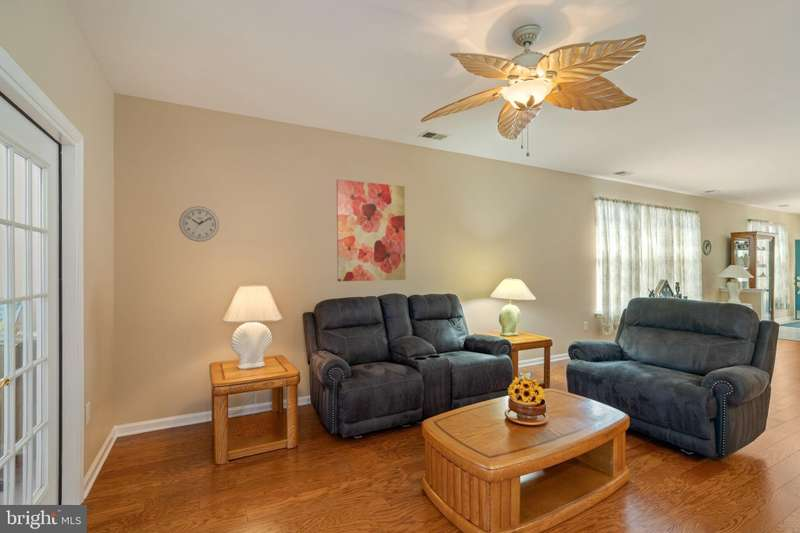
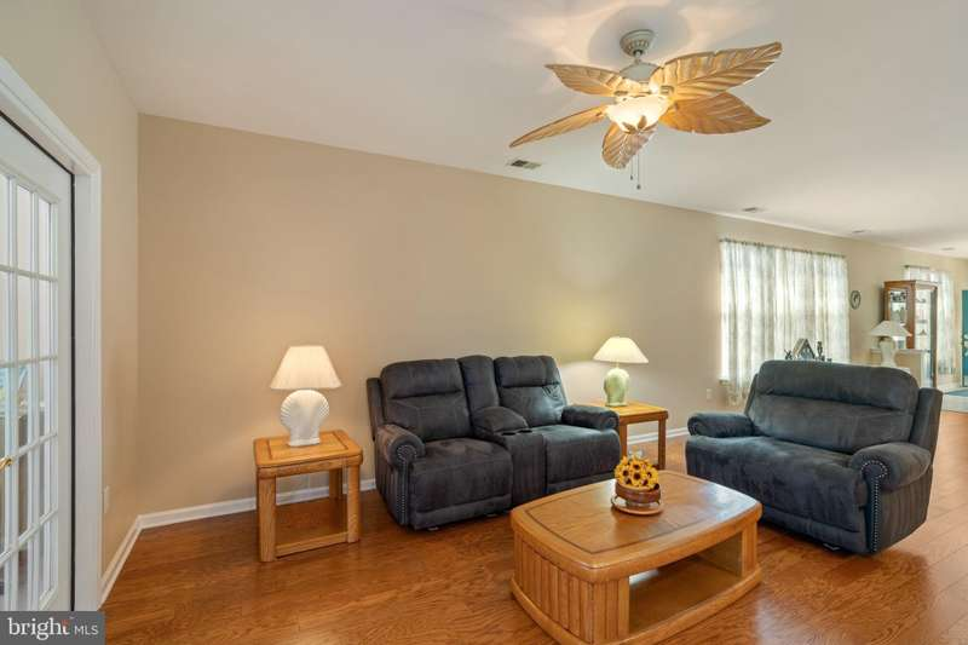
- wall clock (199, 223)
- wall art (372, 231)
